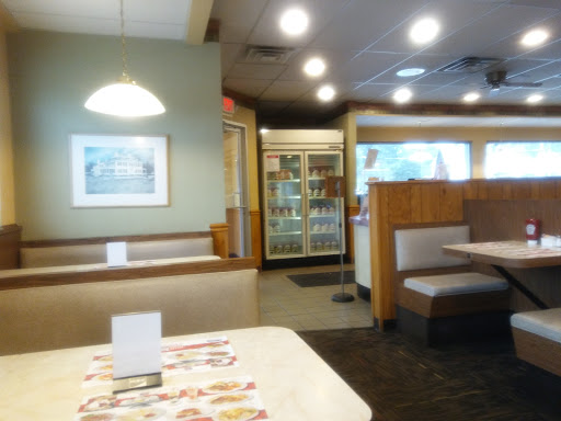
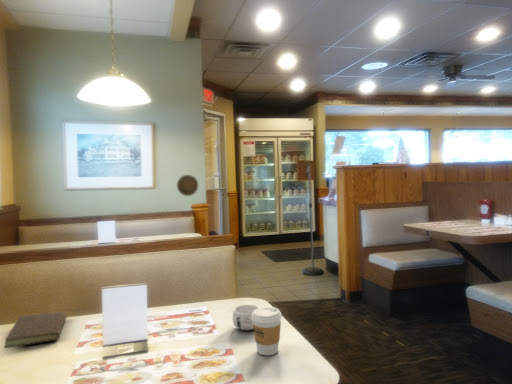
+ mug (250, 318)
+ coffee cup (266, 330)
+ decorative plate (187, 185)
+ book (46, 326)
